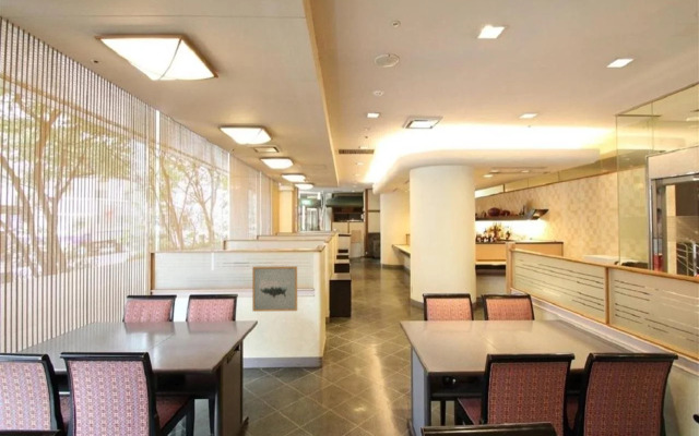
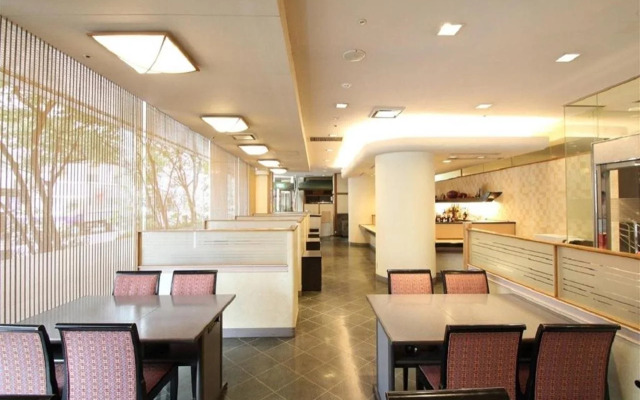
- wall art (274, 288)
